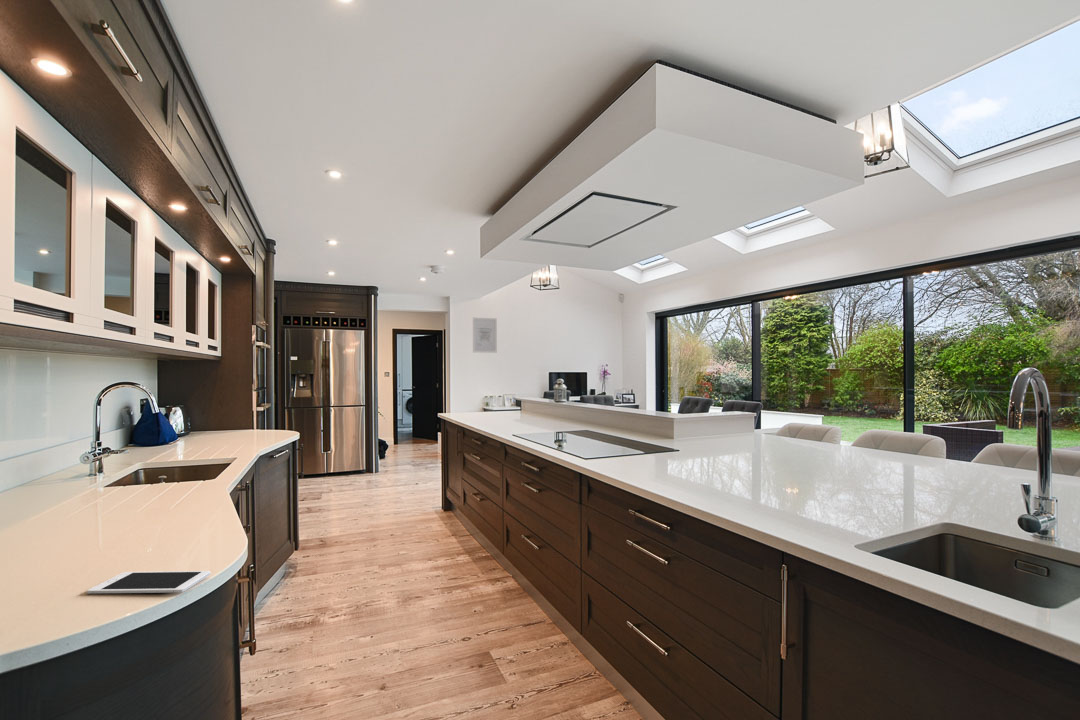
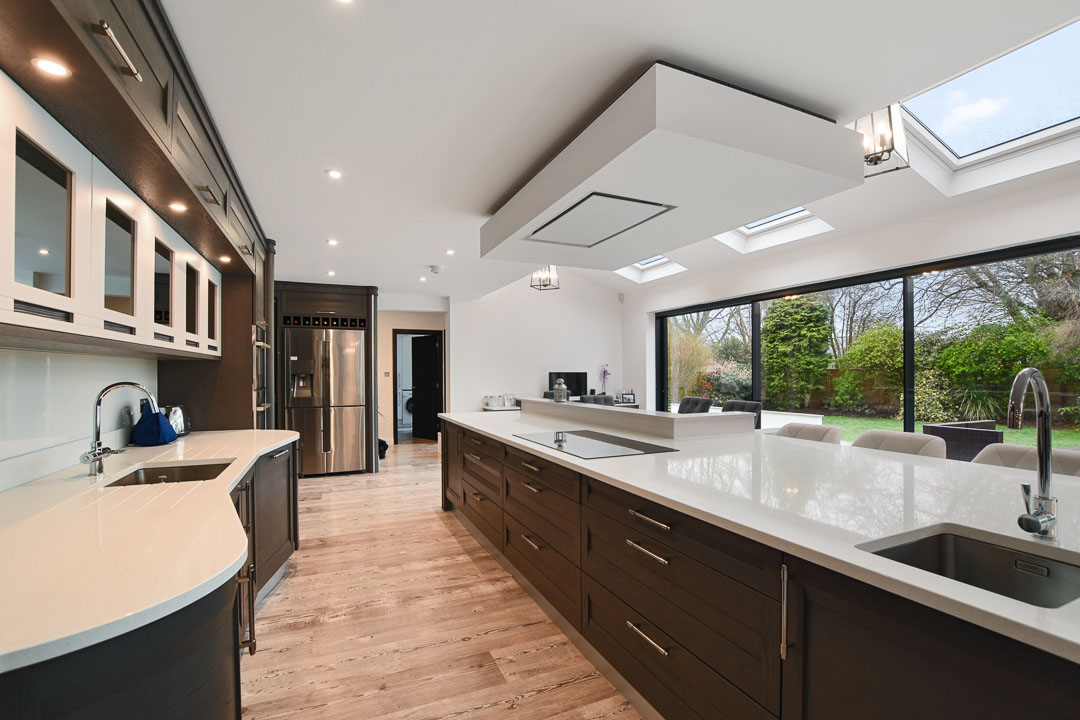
- wall art (484, 335)
- cell phone (151, 581)
